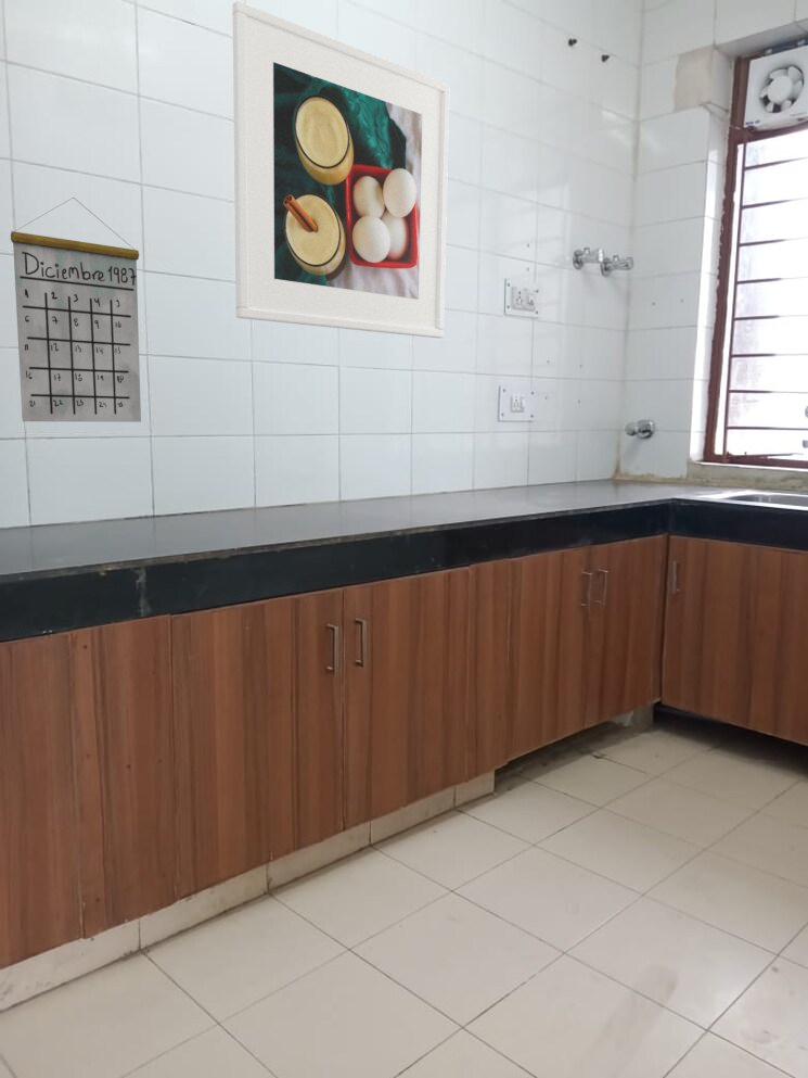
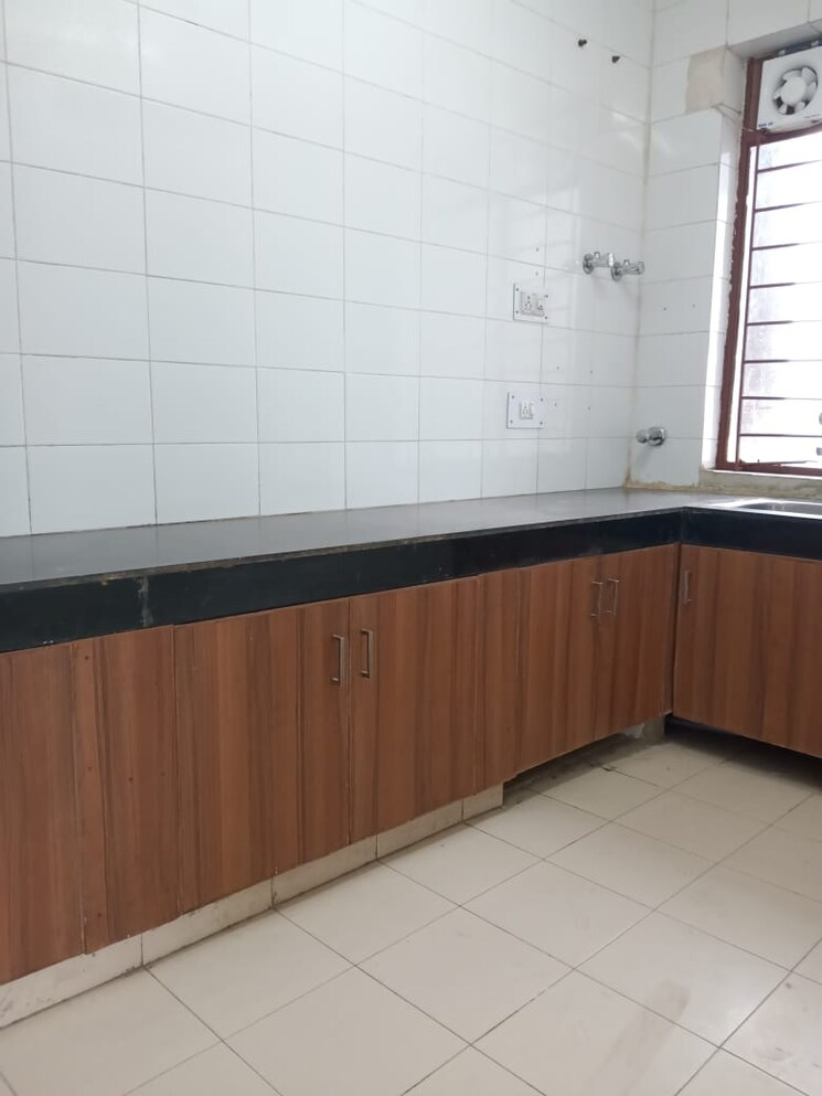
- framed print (351, 191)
- calendar (80, 310)
